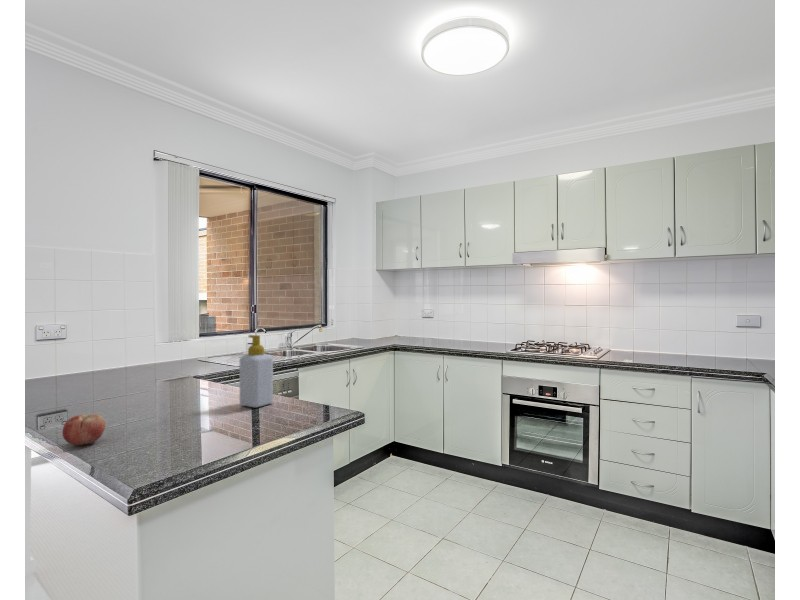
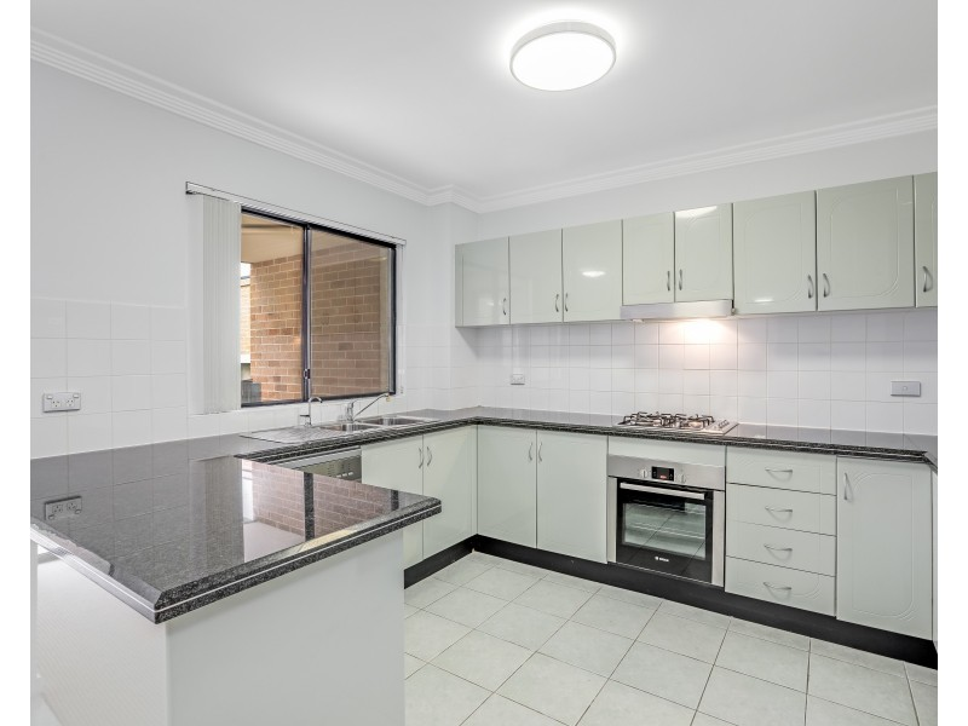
- soap bottle (256, 369)
- fruit (84, 429)
